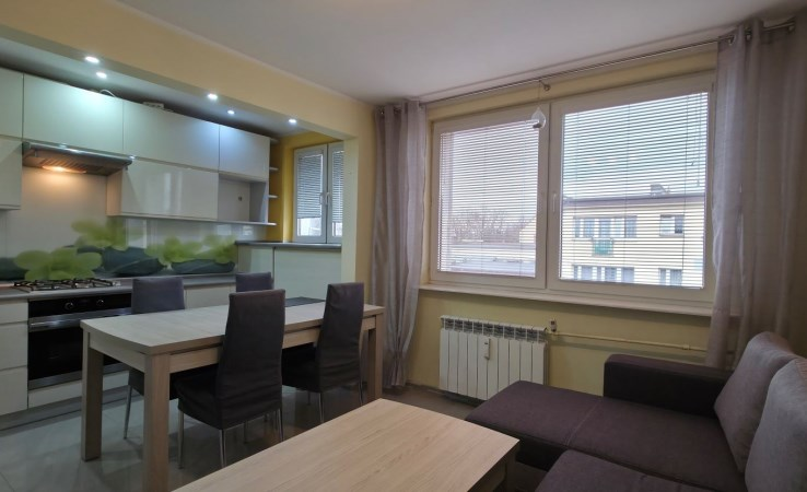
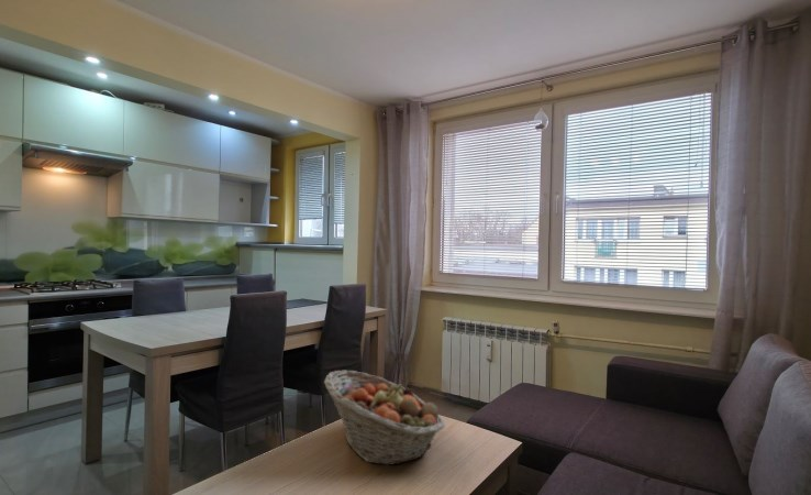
+ fruit basket (382, 409)
